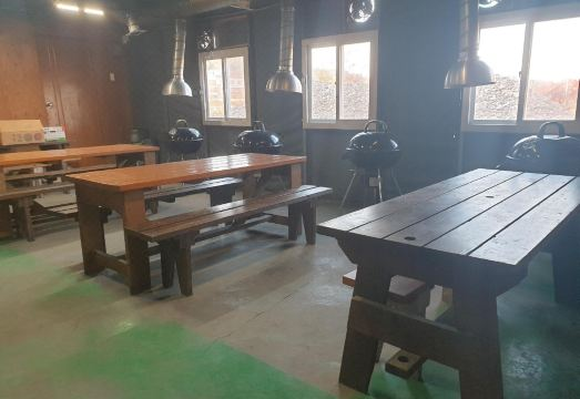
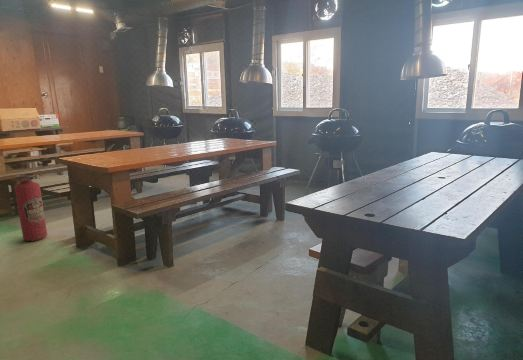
+ fire extinguisher (30, 207)
